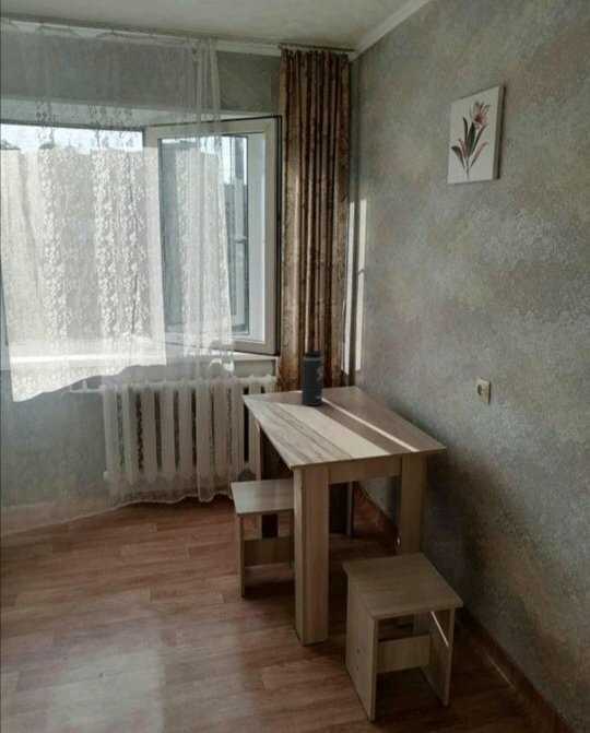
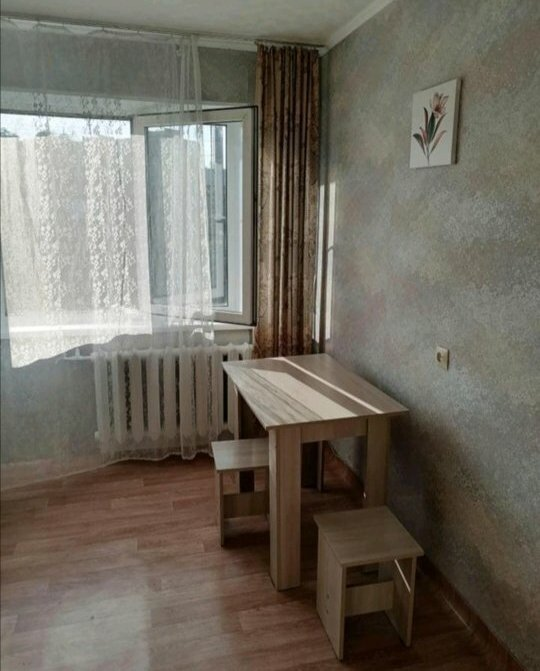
- thermos bottle (312, 373)
